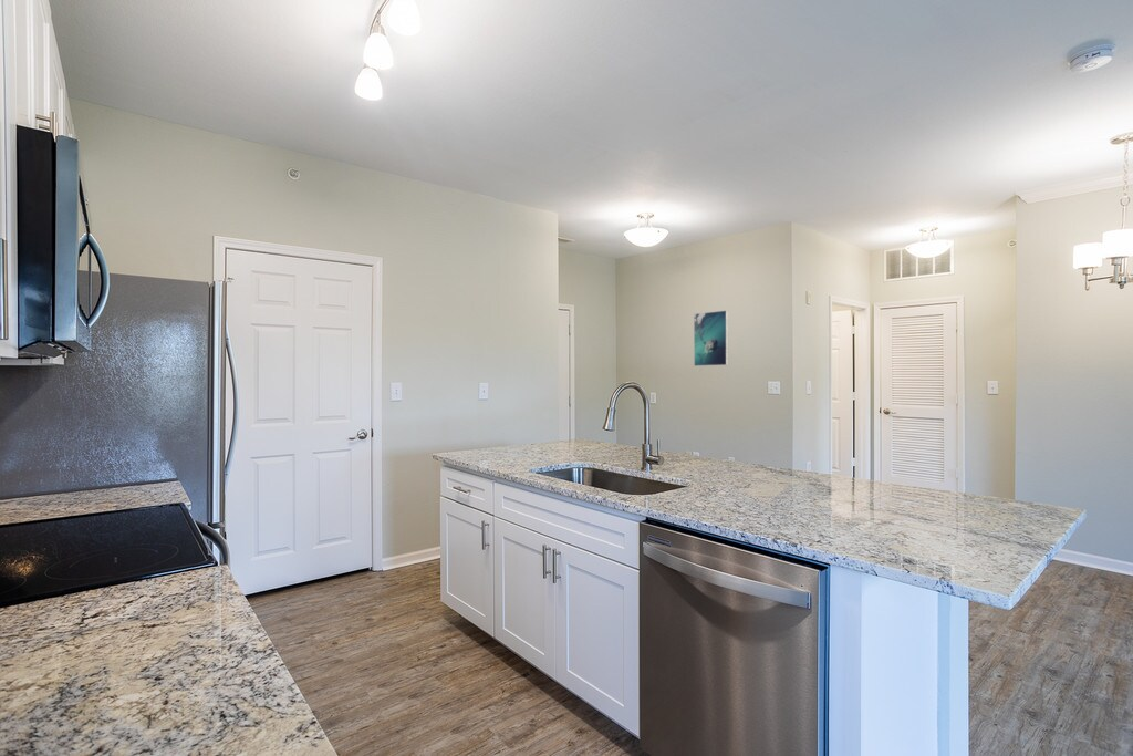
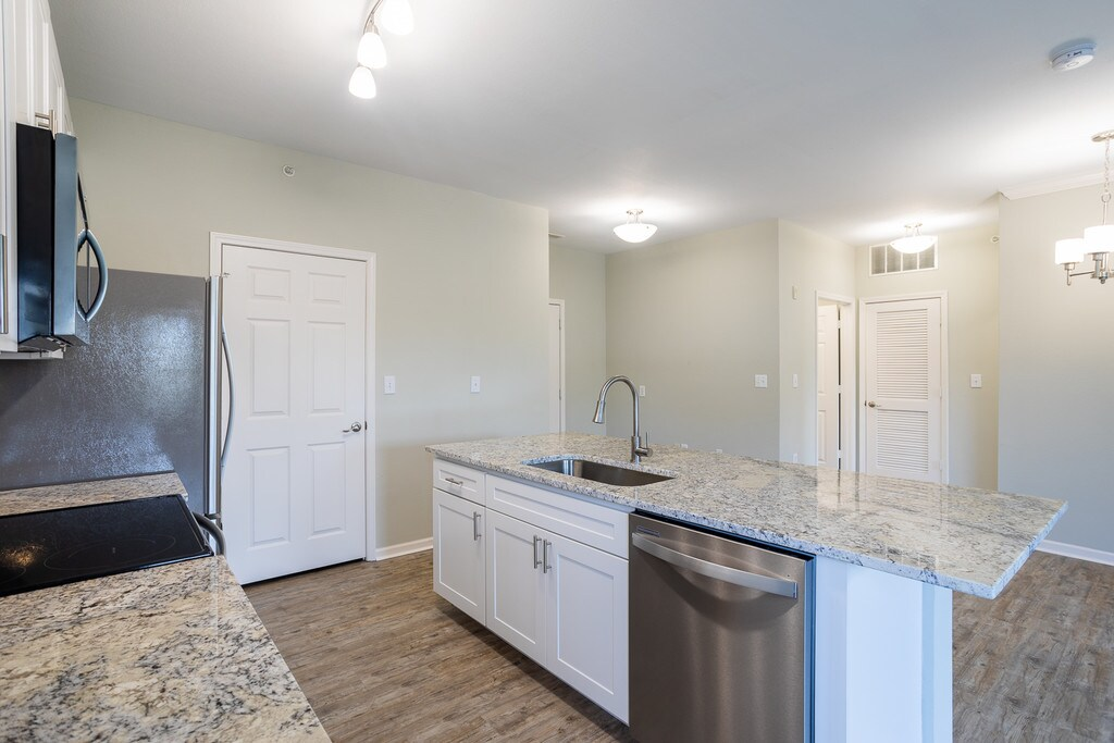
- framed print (710, 339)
